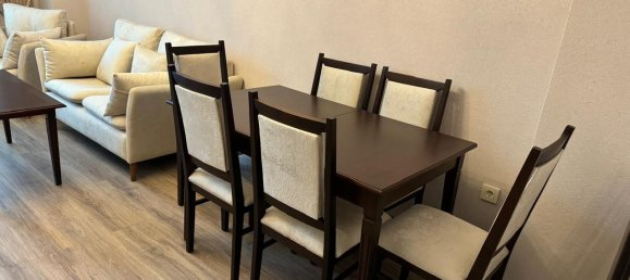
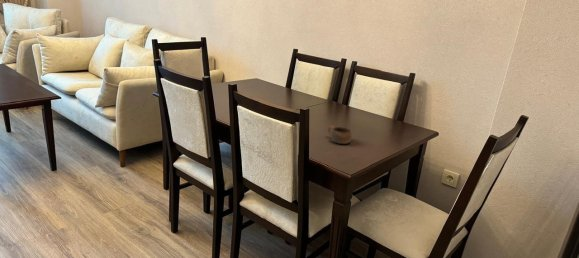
+ cup (339, 134)
